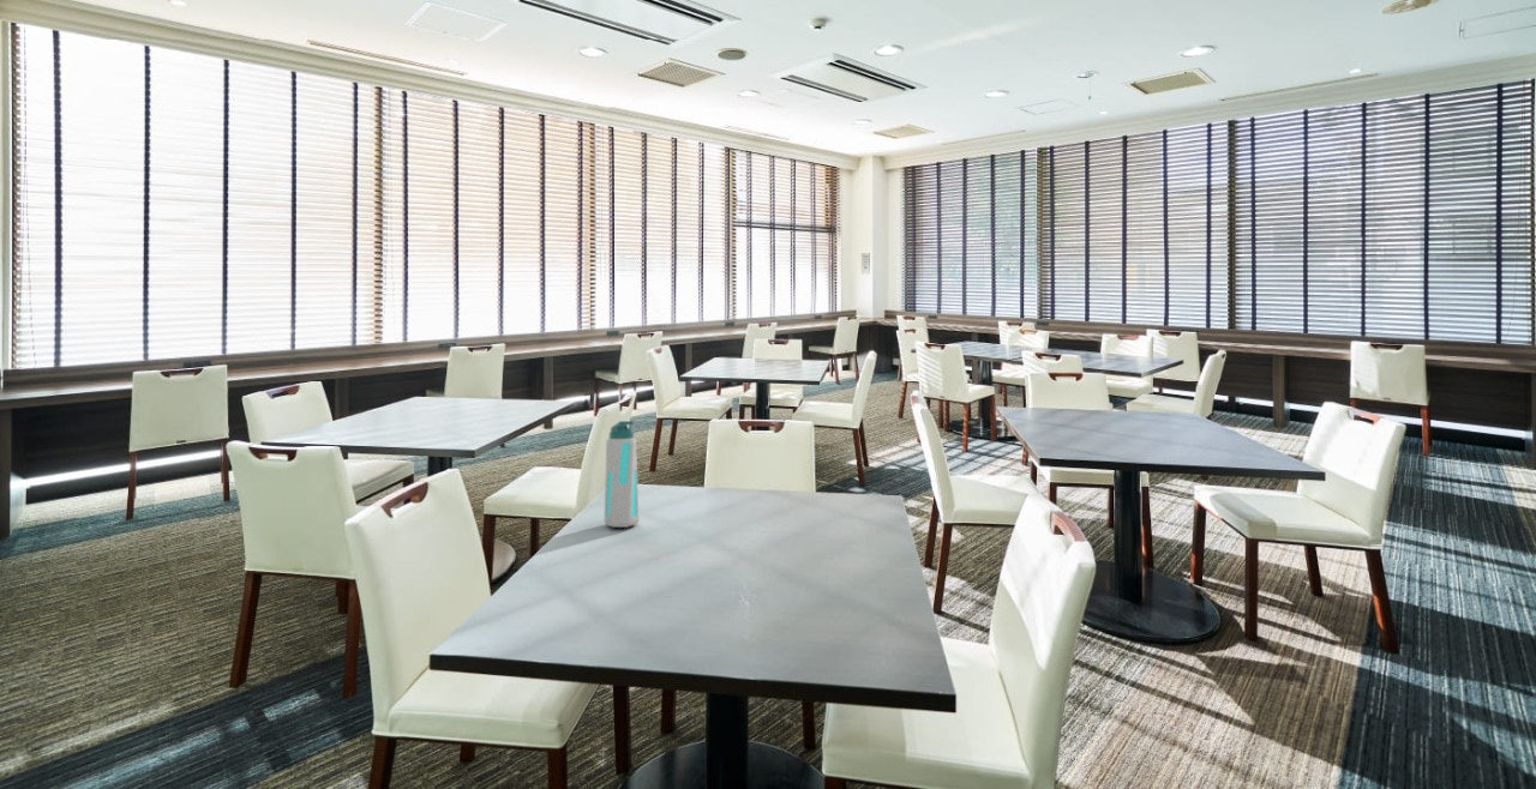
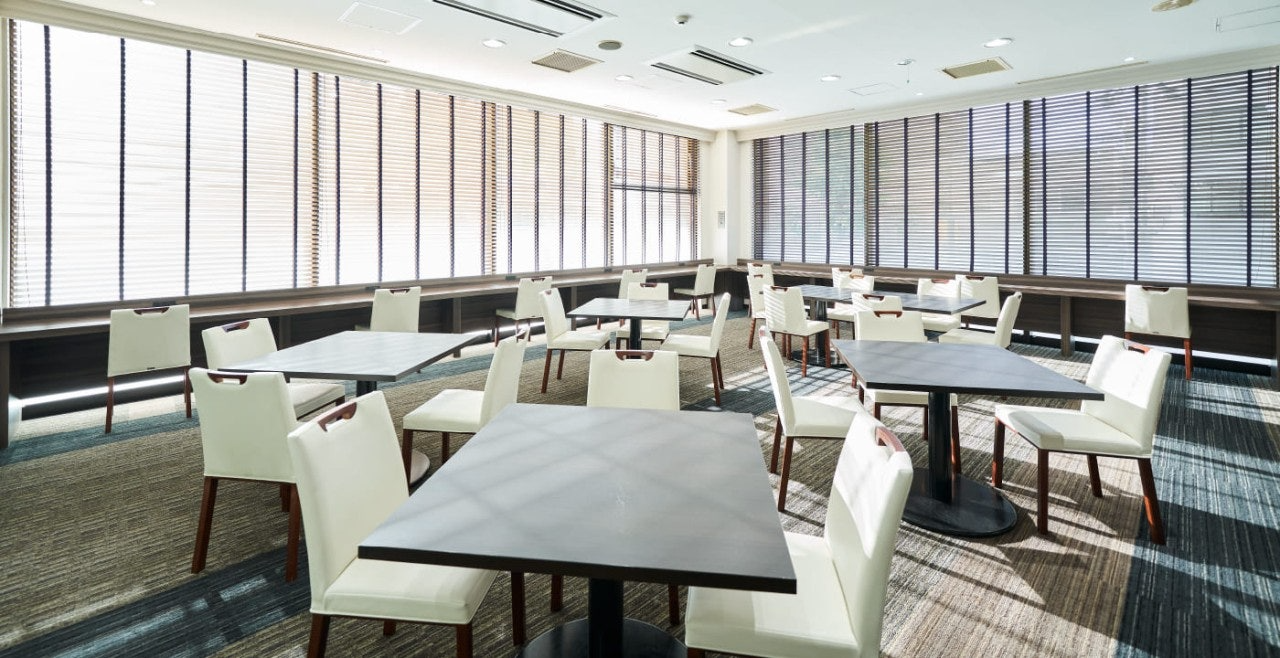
- water bottle (622, 472)
